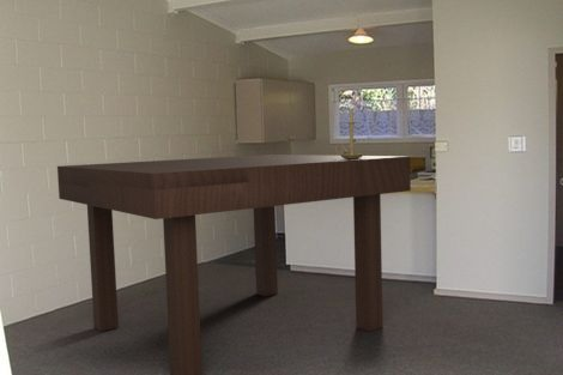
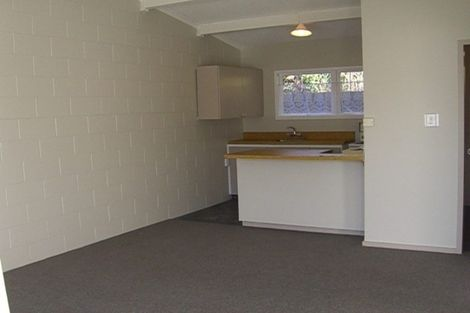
- candle holder (350, 131)
- dining table (255, 244)
